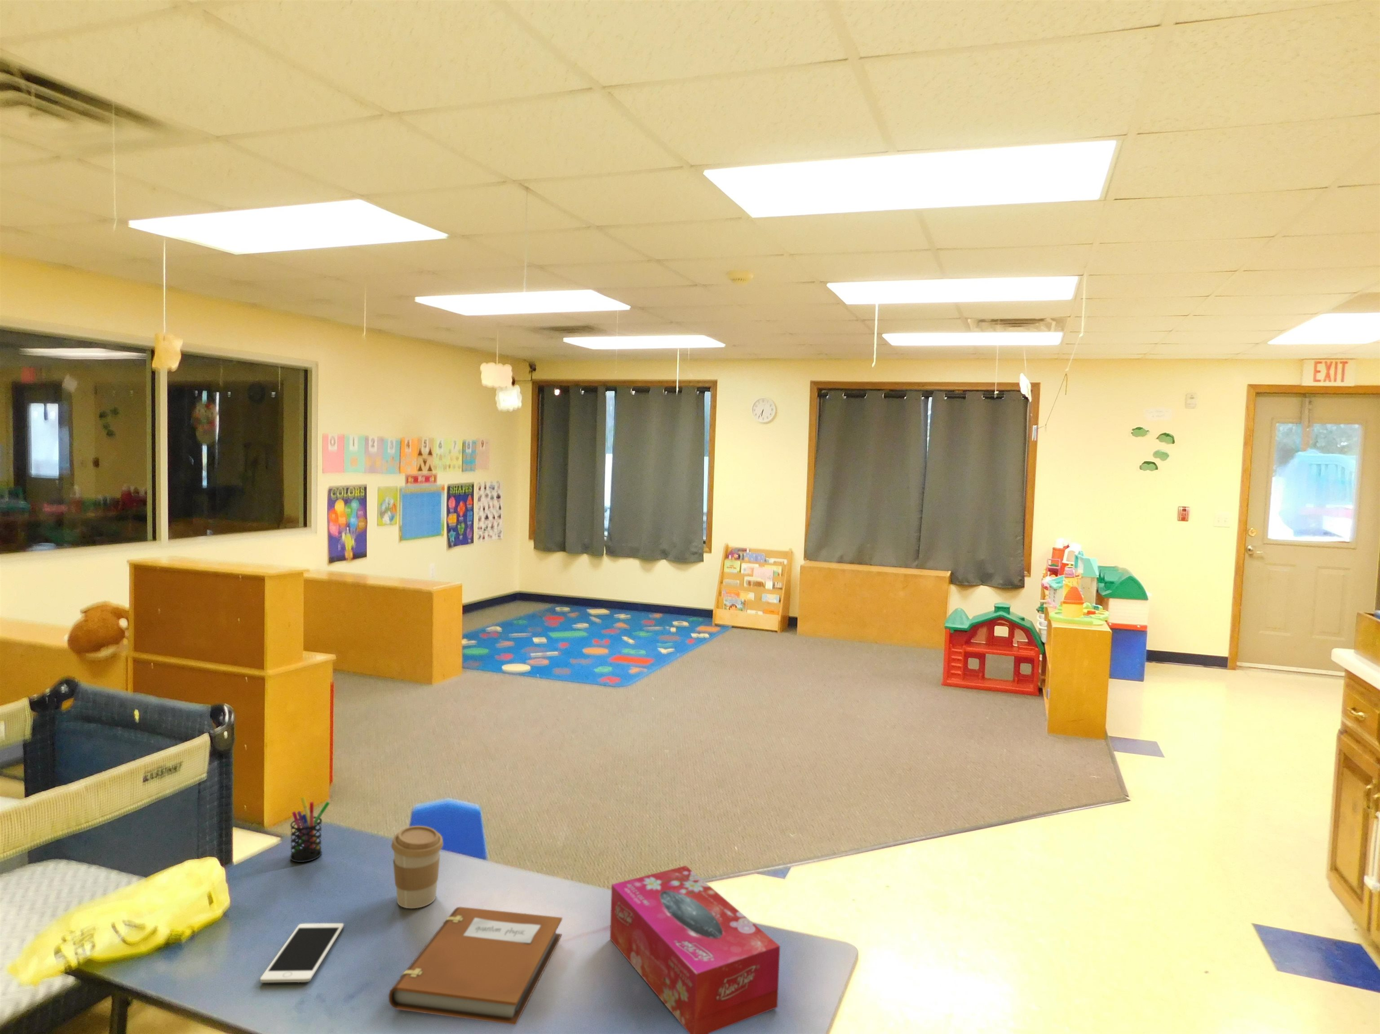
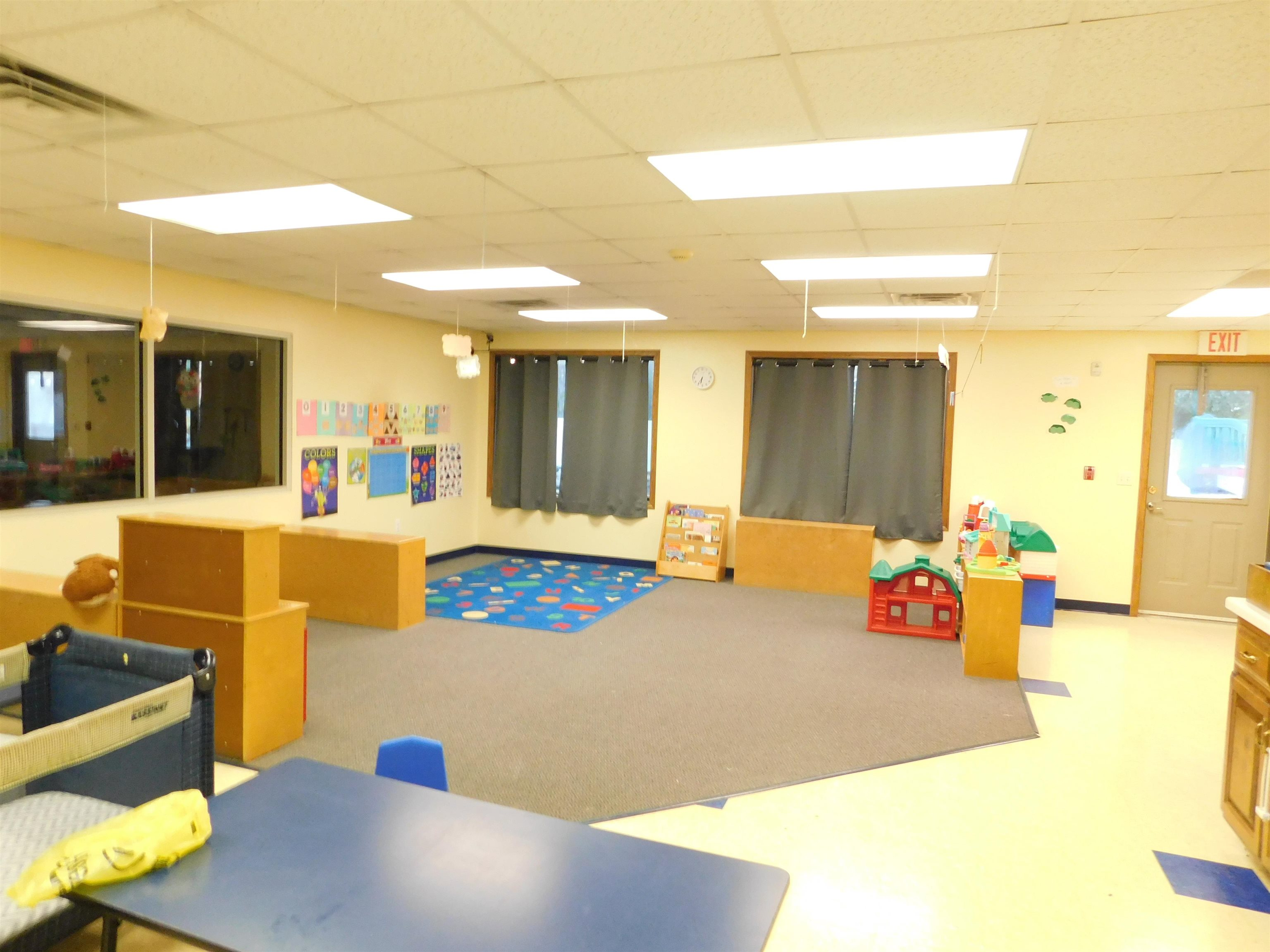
- tissue box (689, 942)
- coffee cup (417, 866)
- notebook (482, 957)
- cell phone (304, 951)
- pen holder (311, 827)
